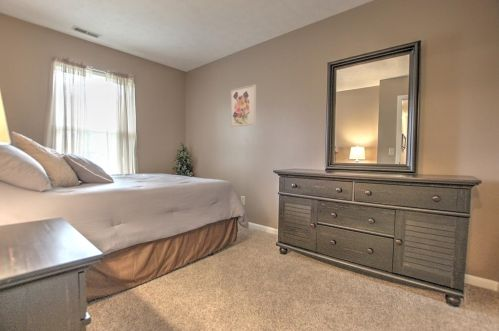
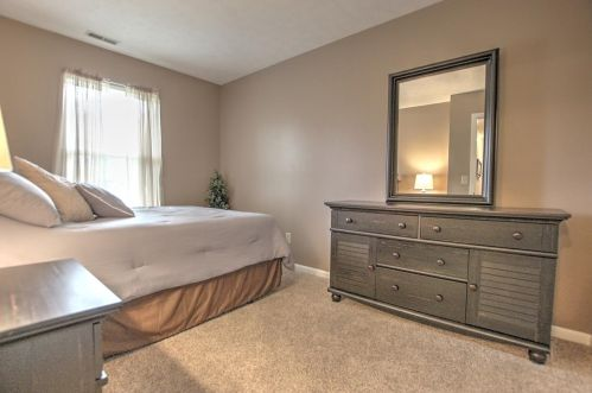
- wall art (242, 107)
